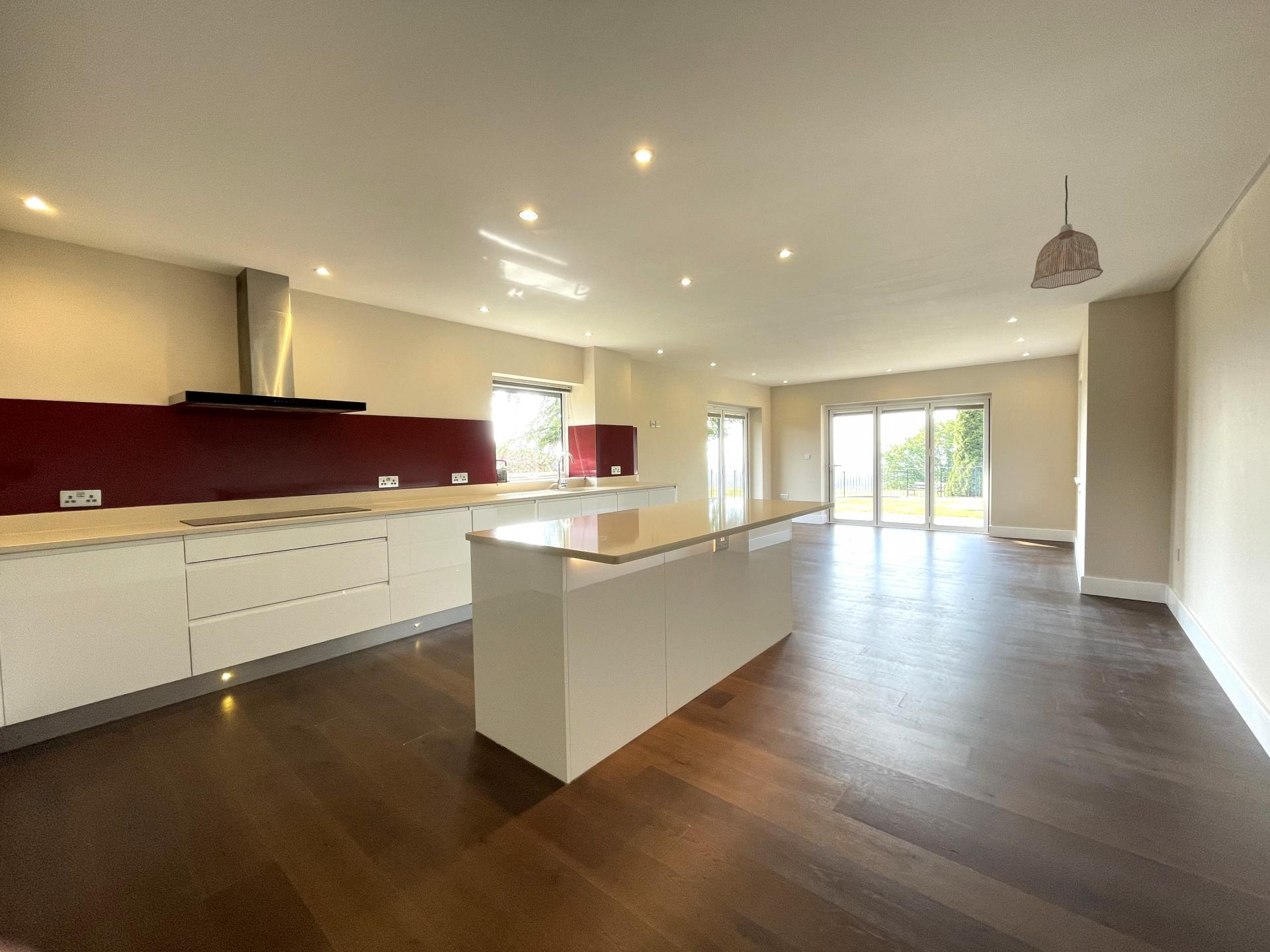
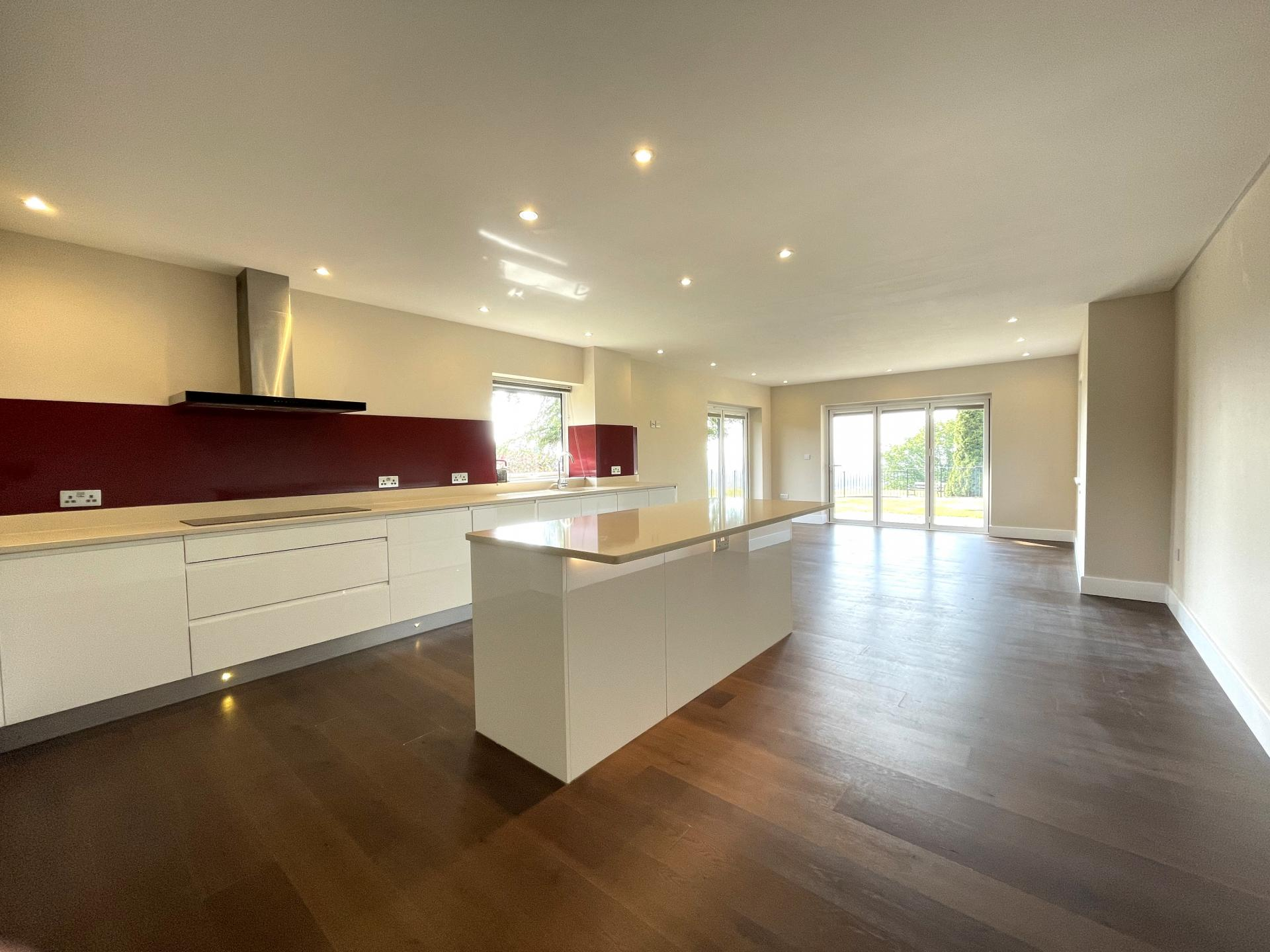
- pendant lamp (1066, 227)
